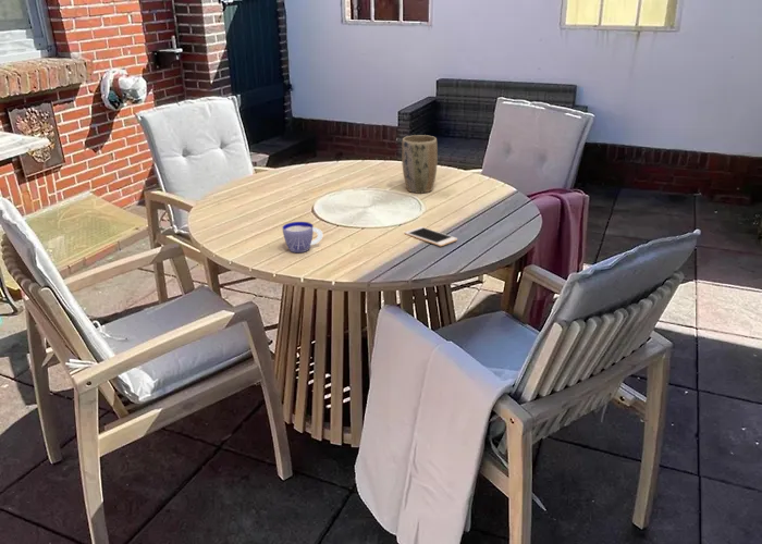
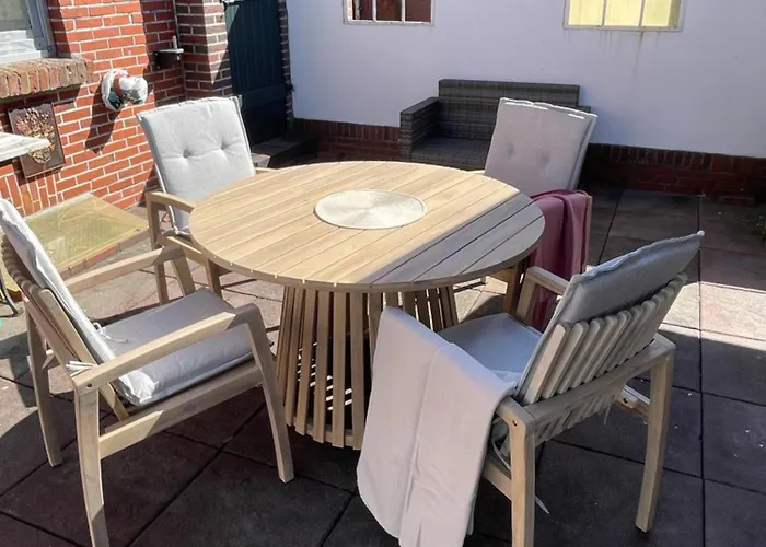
- cell phone (430, 236)
- plant pot (419, 164)
- cup (303, 237)
